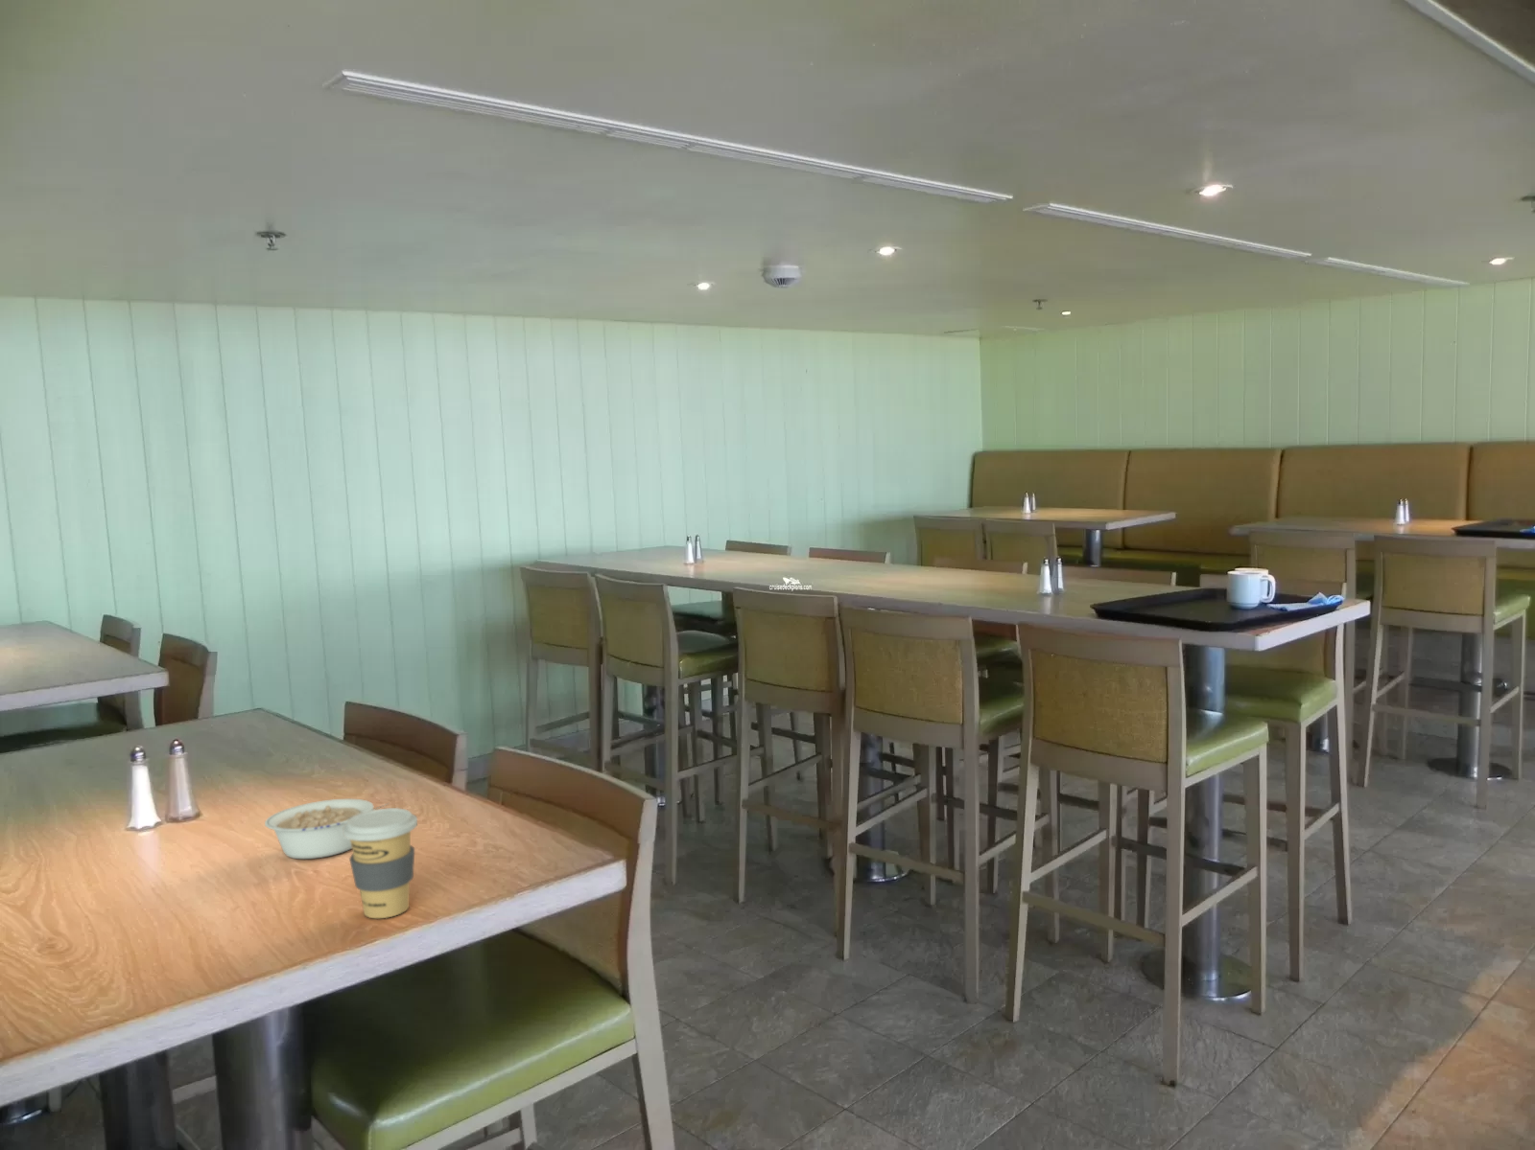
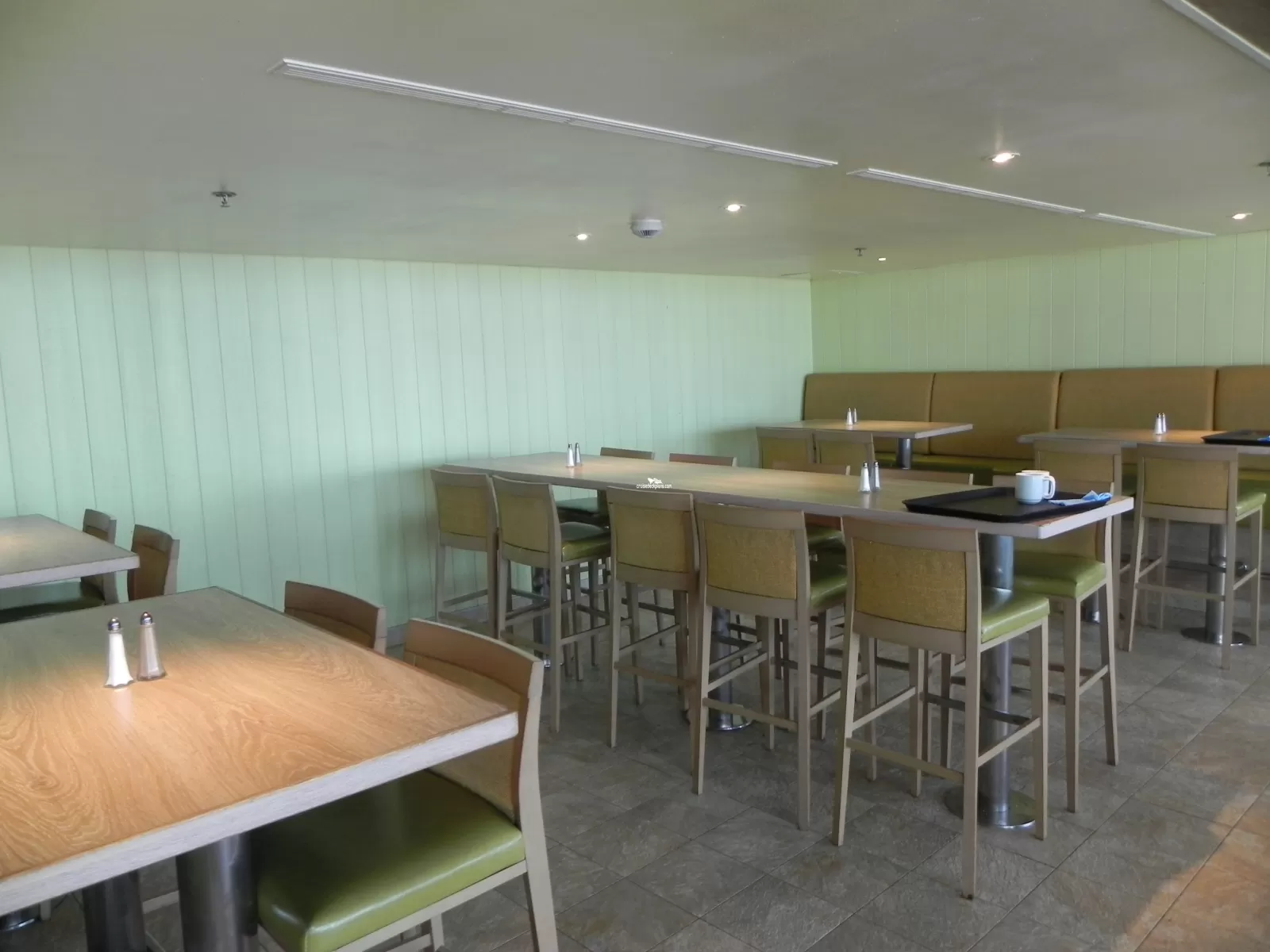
- coffee cup (383, 864)
- legume (325, 826)
